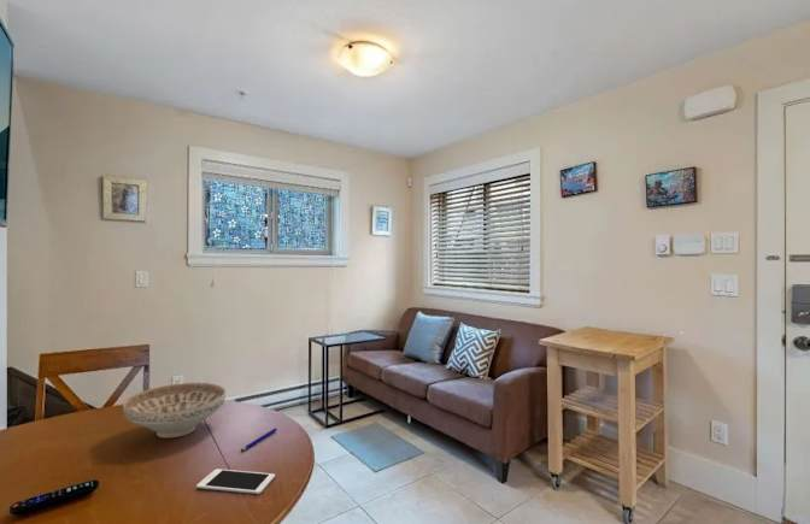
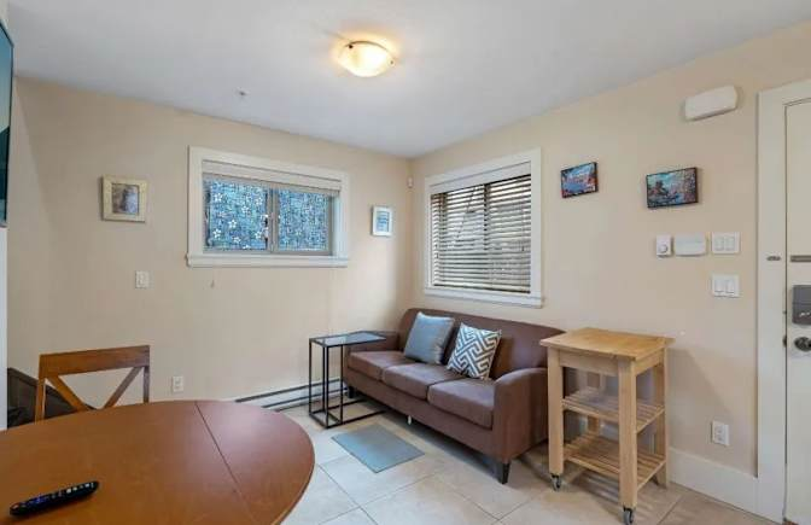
- cell phone (236, 481)
- decorative bowl (176, 413)
- pen (259, 438)
